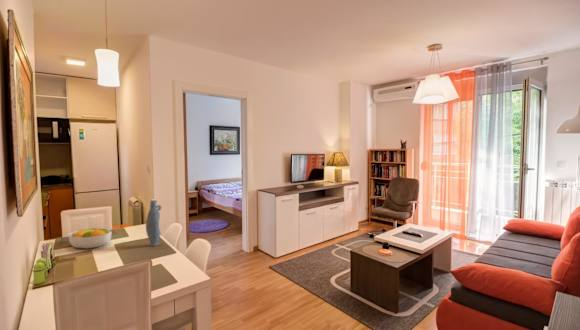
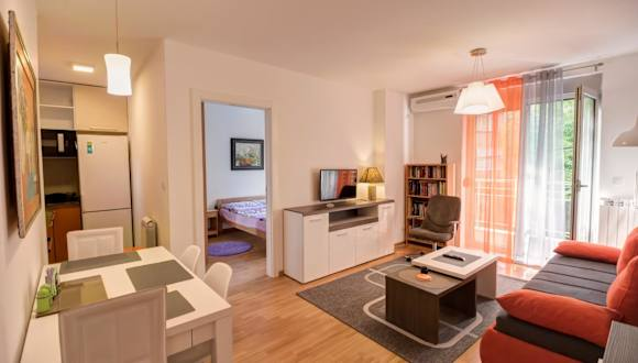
- vase (153, 222)
- fruit bowl (90, 235)
